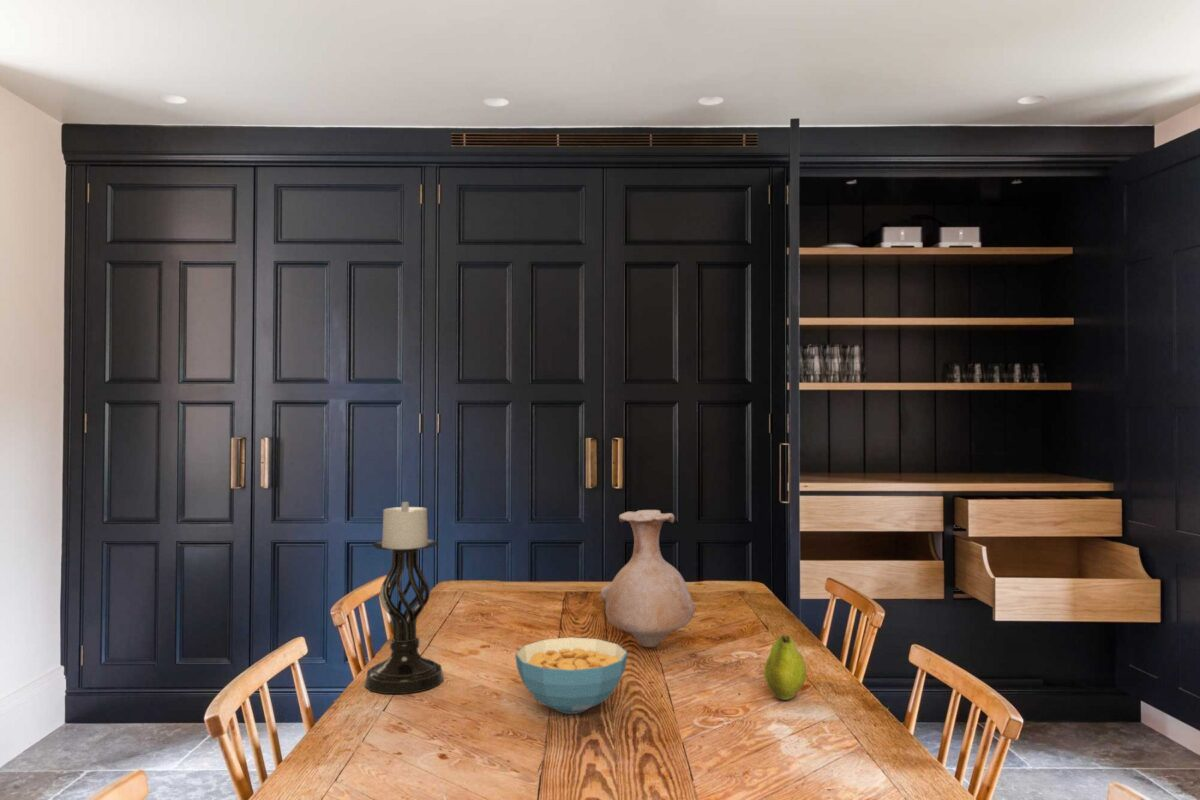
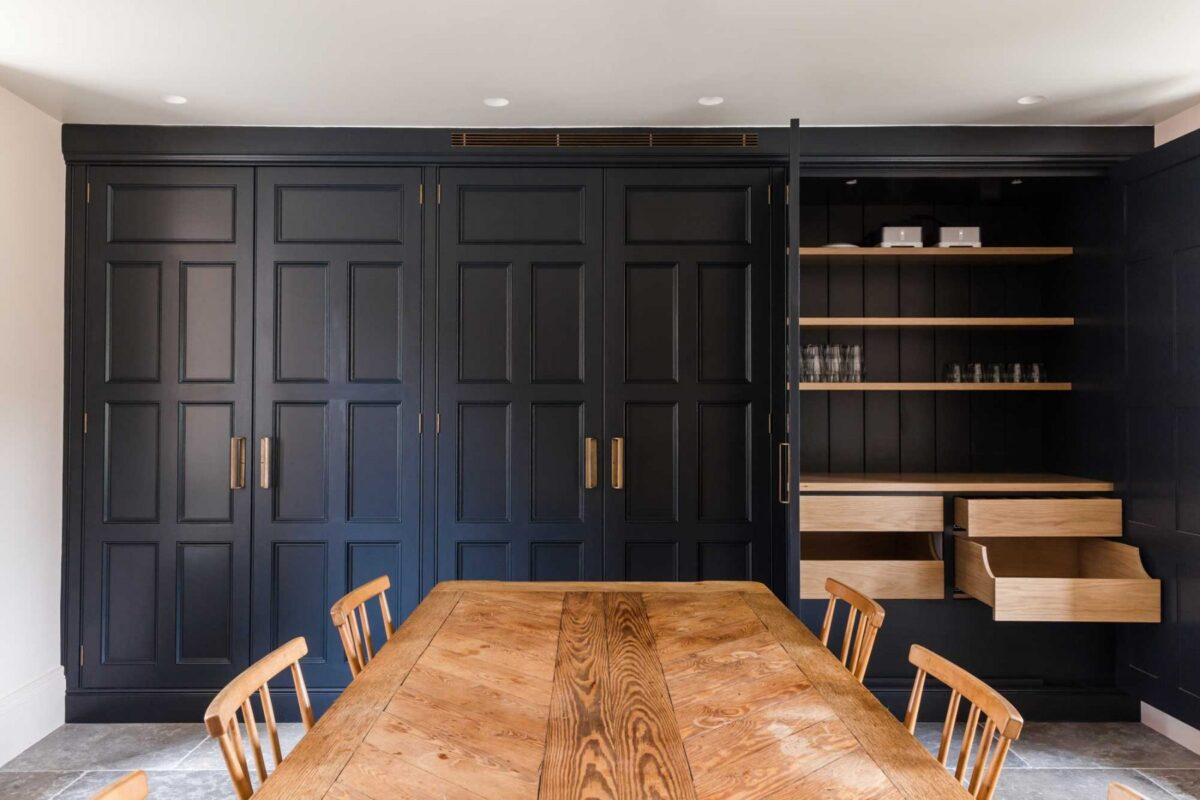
- cereal bowl (571, 680)
- candle holder (404, 591)
- vase (648, 579)
- fruit (784, 665)
